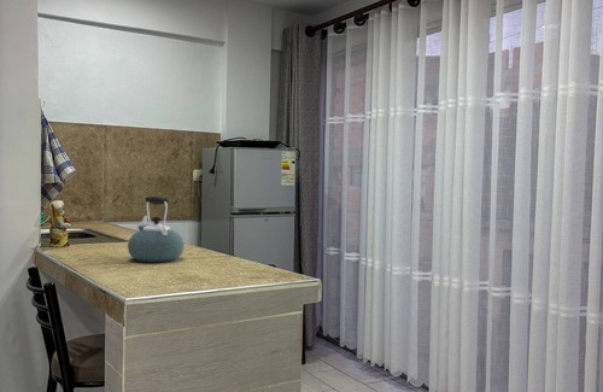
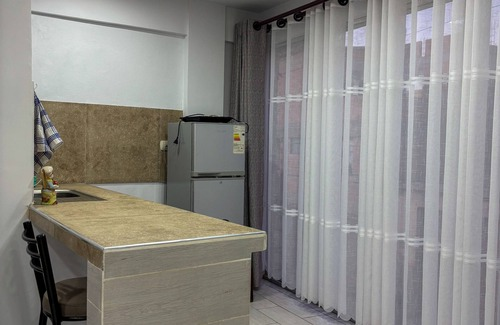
- kettle (153, 227)
